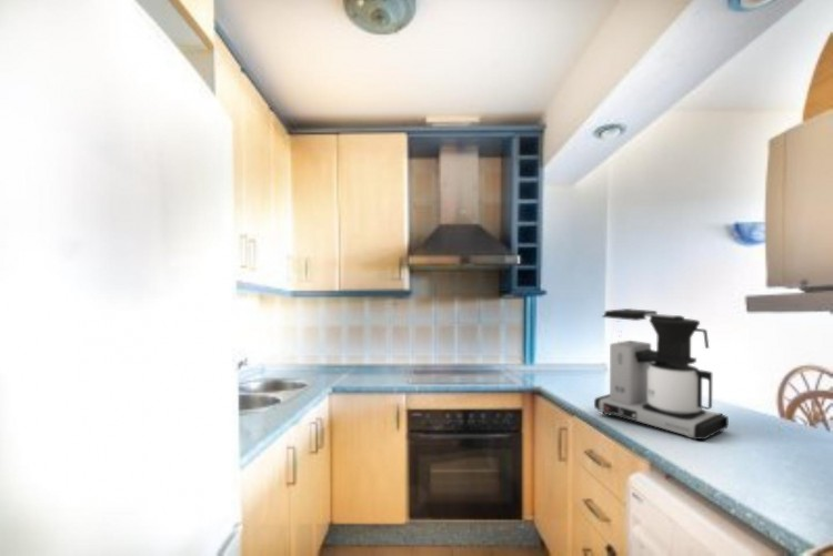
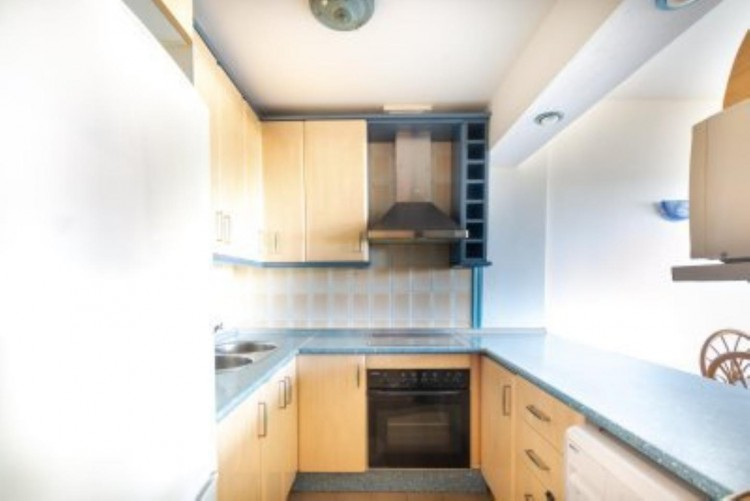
- coffee maker (656, 367)
